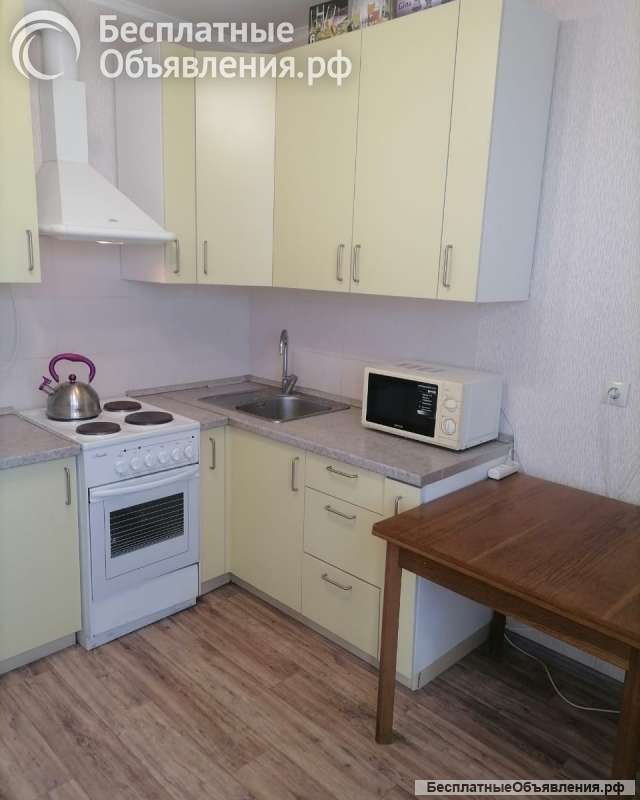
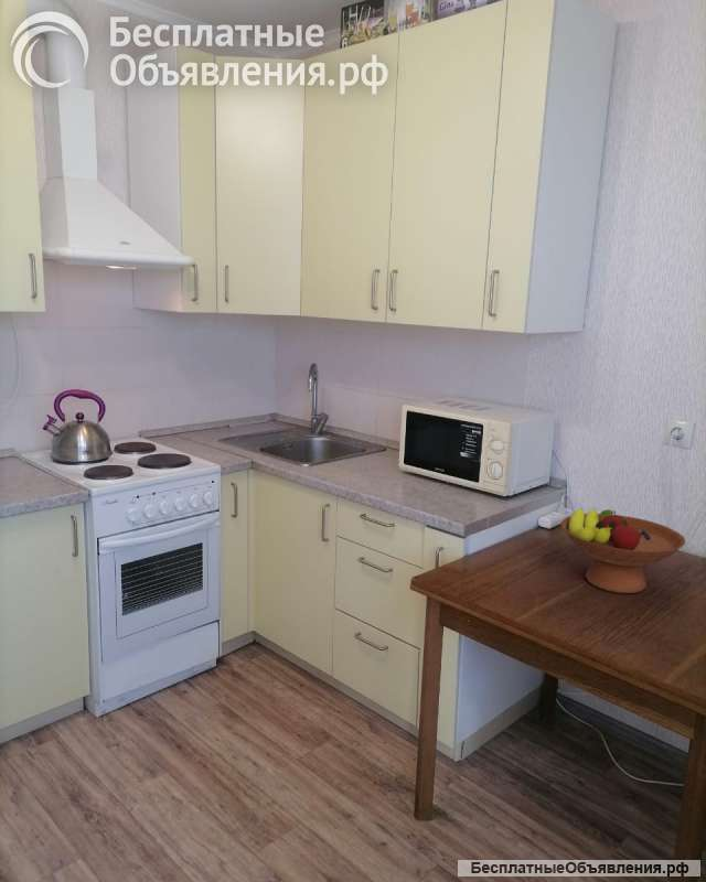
+ fruit bowl (619, 547)
